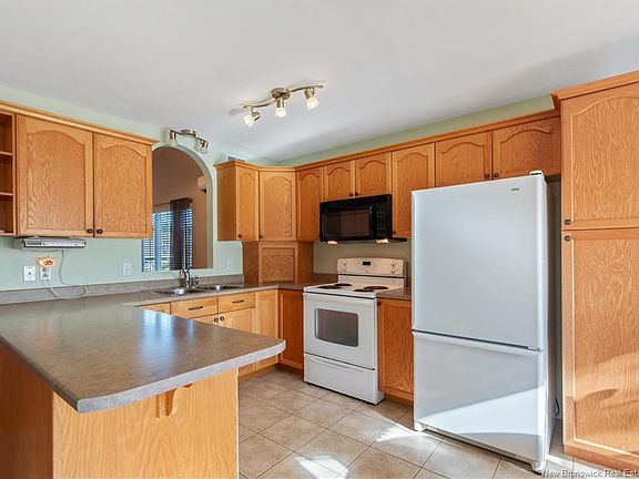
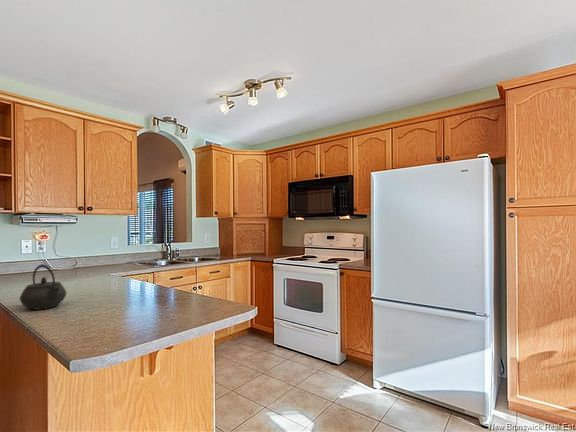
+ kettle (45, 285)
